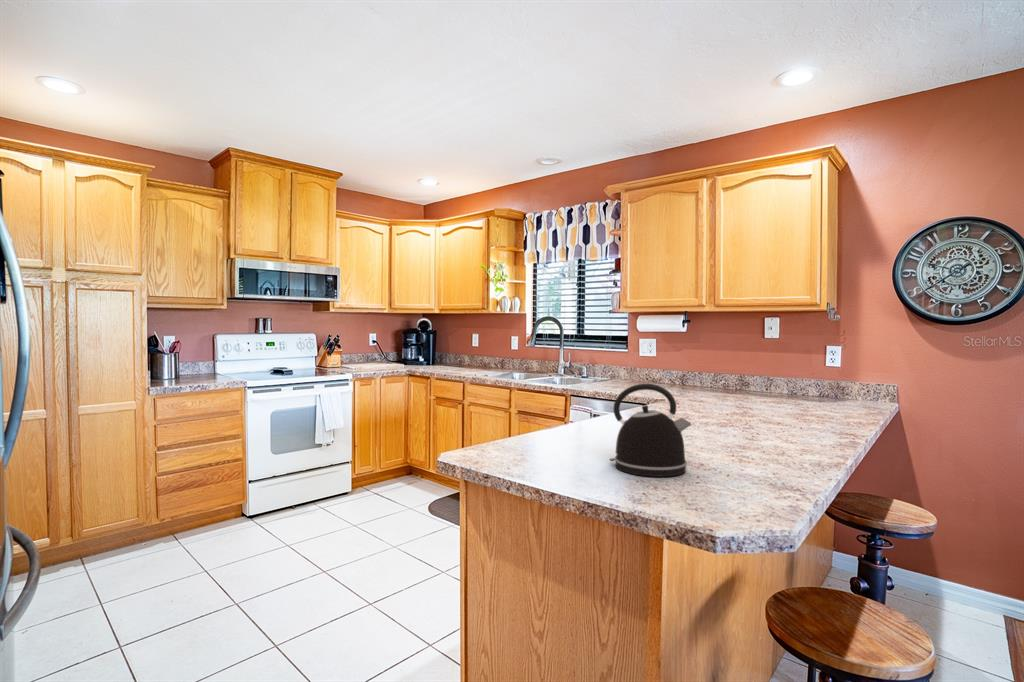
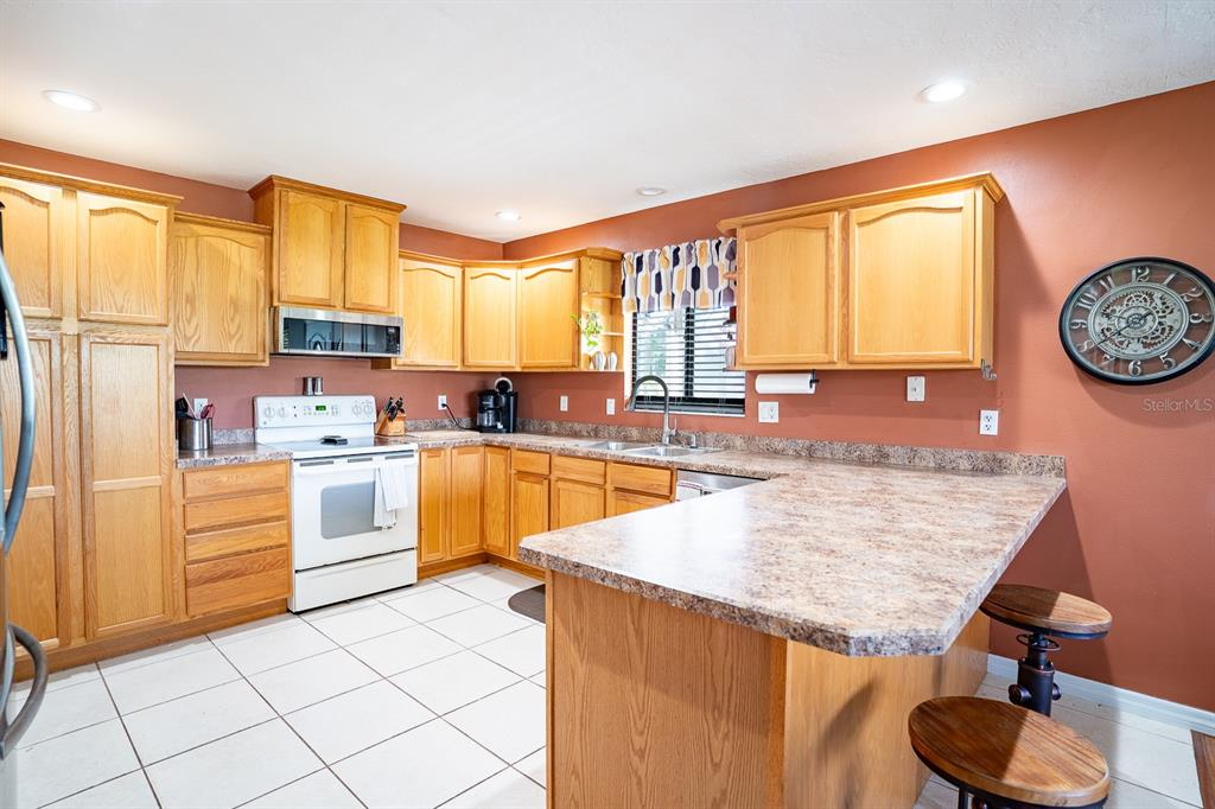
- kettle (649, 425)
